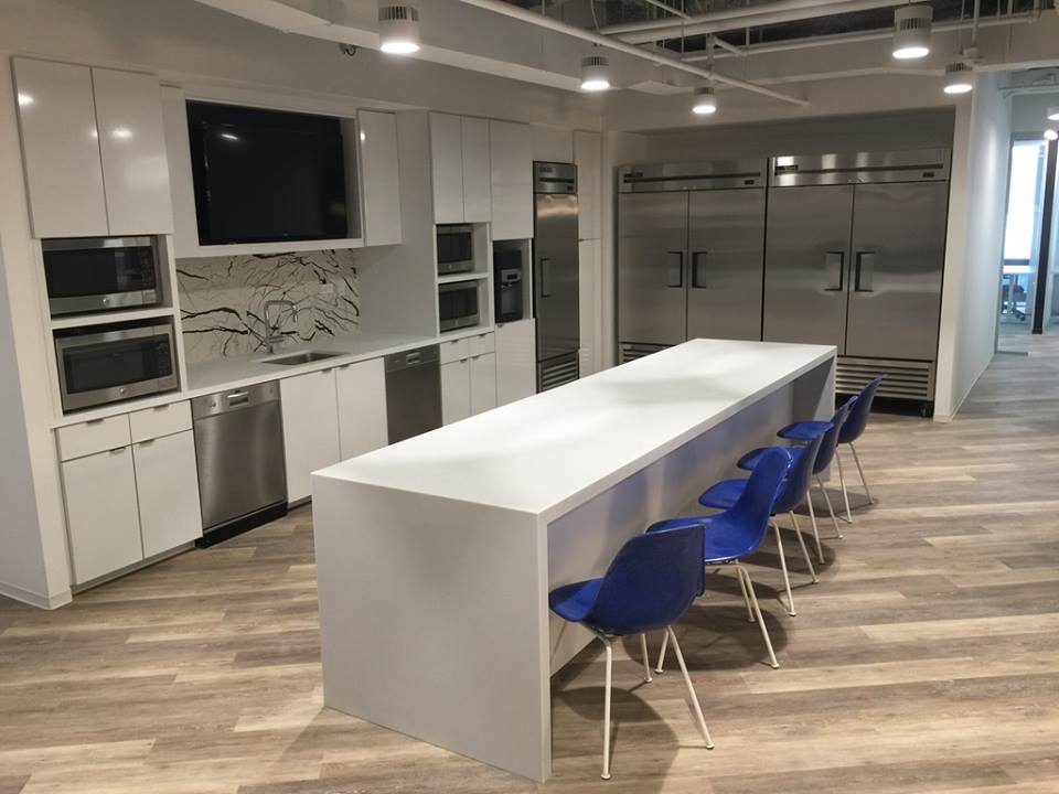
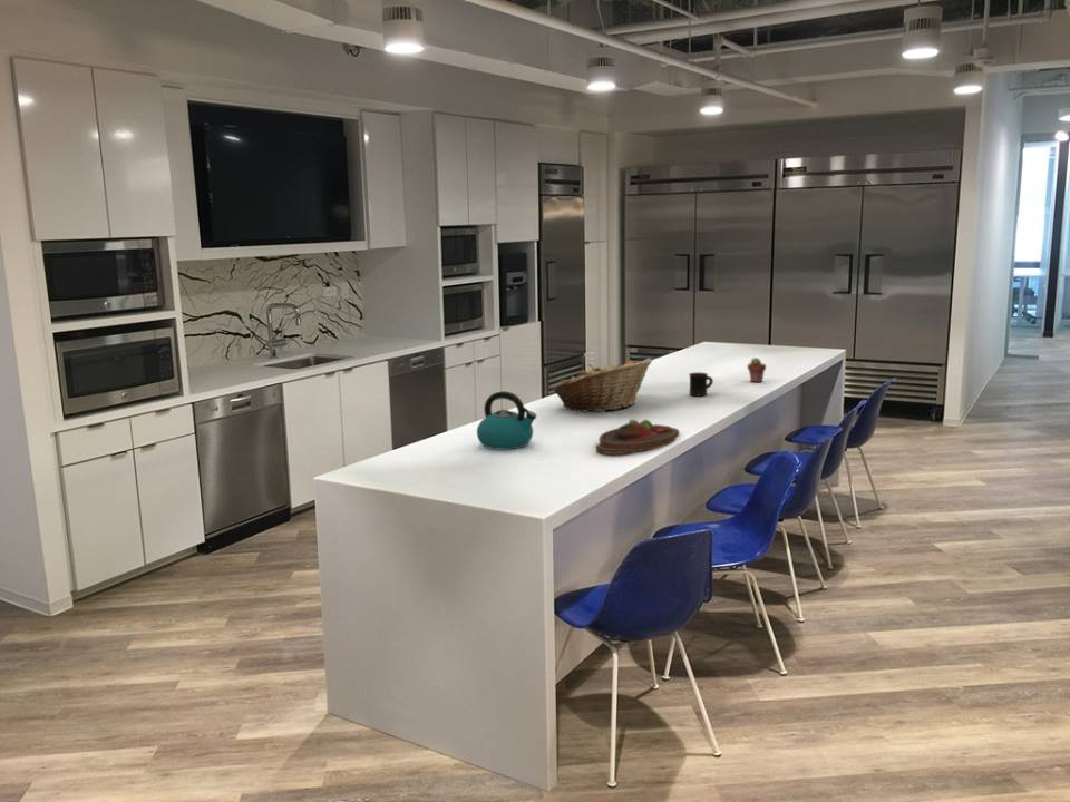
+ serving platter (638, 431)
+ mug (701, 383)
+ kettle (507, 418)
+ fruit basket (603, 382)
+ potted succulent (756, 369)
